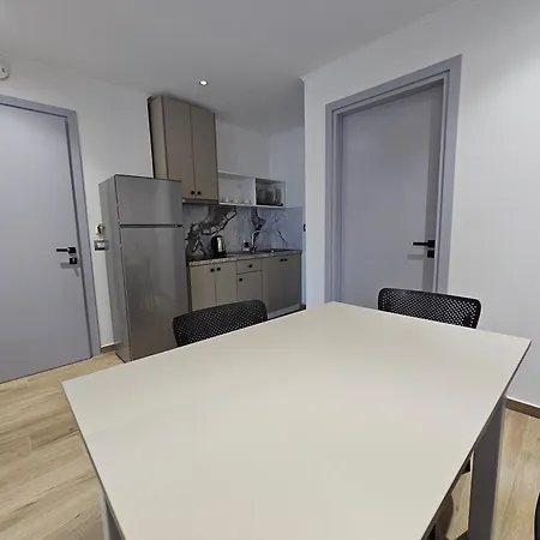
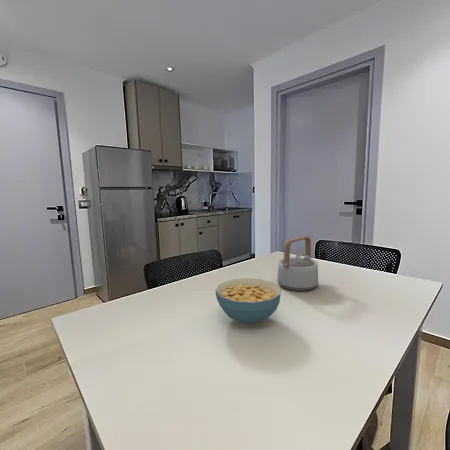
+ cereal bowl (248, 304)
+ teapot (299, 261)
